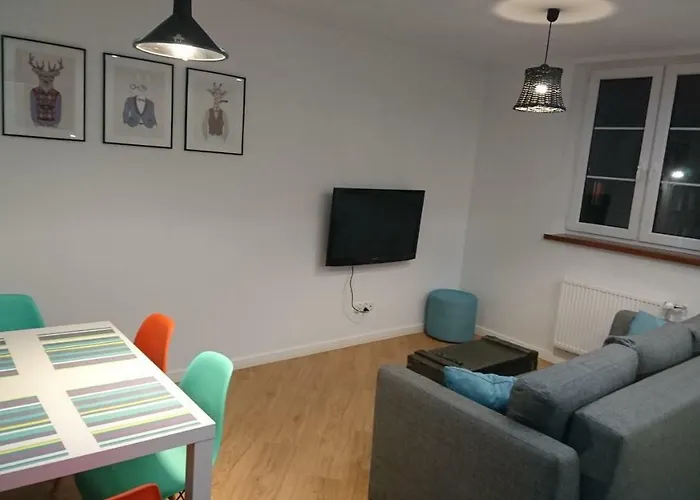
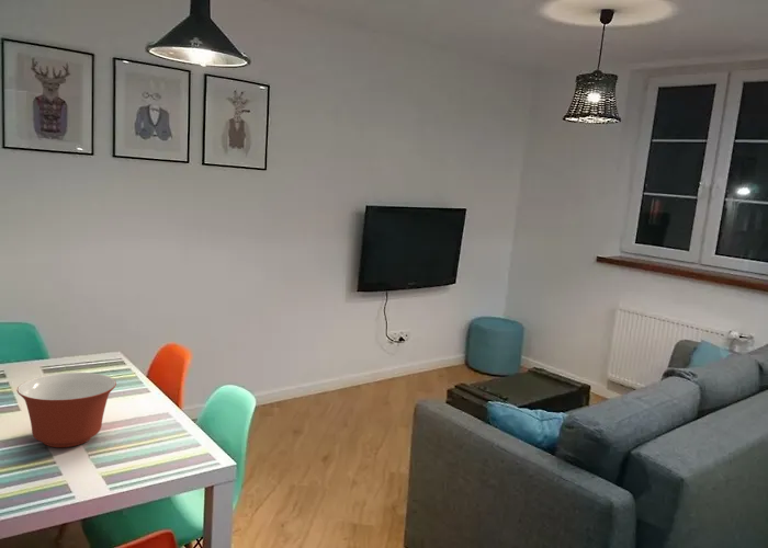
+ mixing bowl (67, 411)
